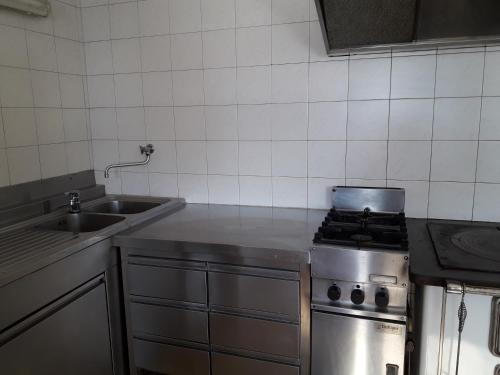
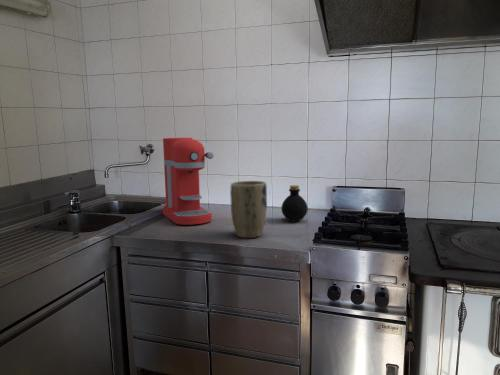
+ coffee maker (186, 177)
+ bottle (294, 203)
+ plant pot (249, 208)
